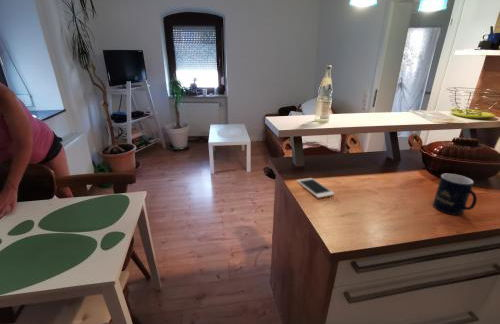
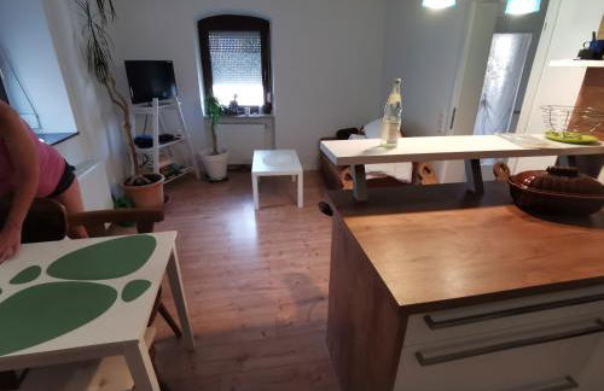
- mug (457, 195)
- cell phone (314, 187)
